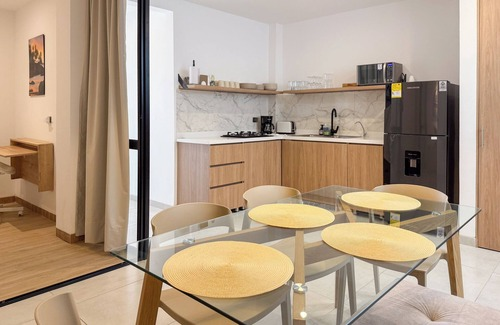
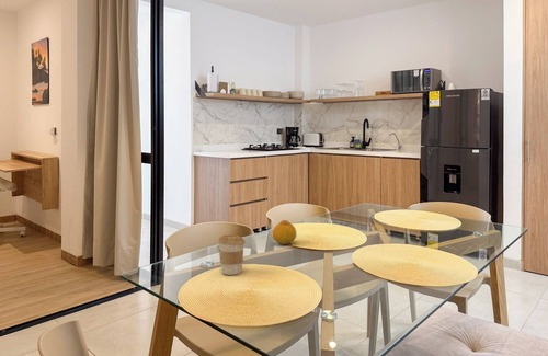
+ coffee cup (231, 253)
+ fruit (284, 231)
